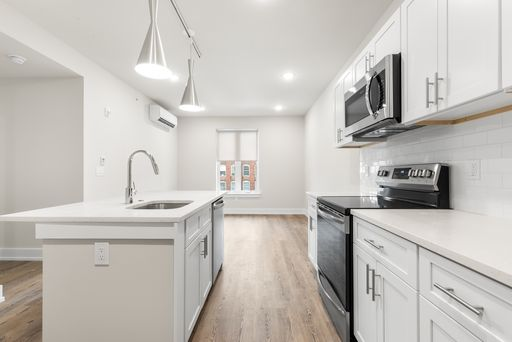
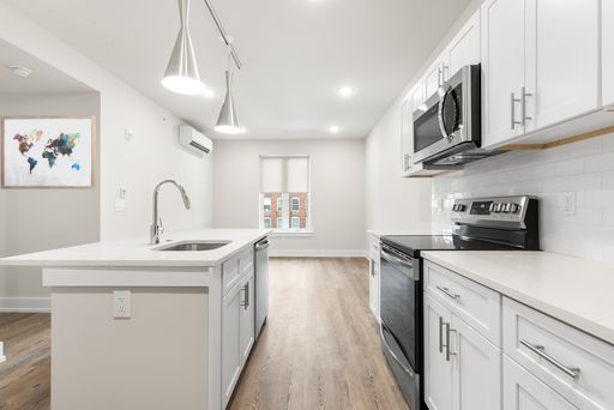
+ wall art (48, 152)
